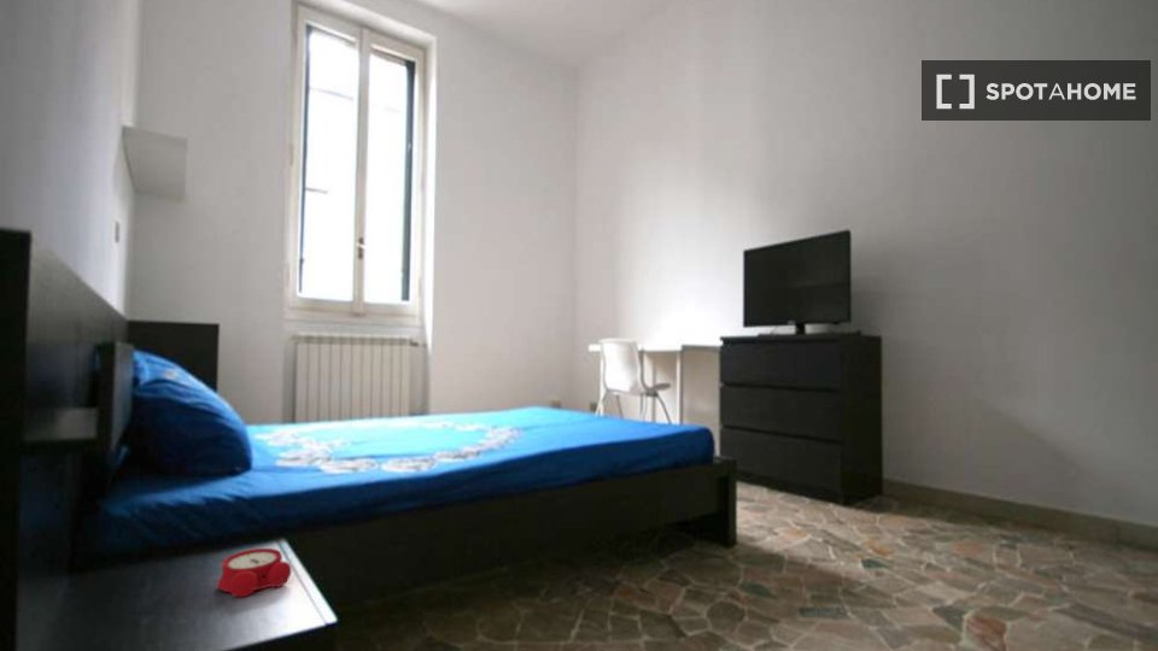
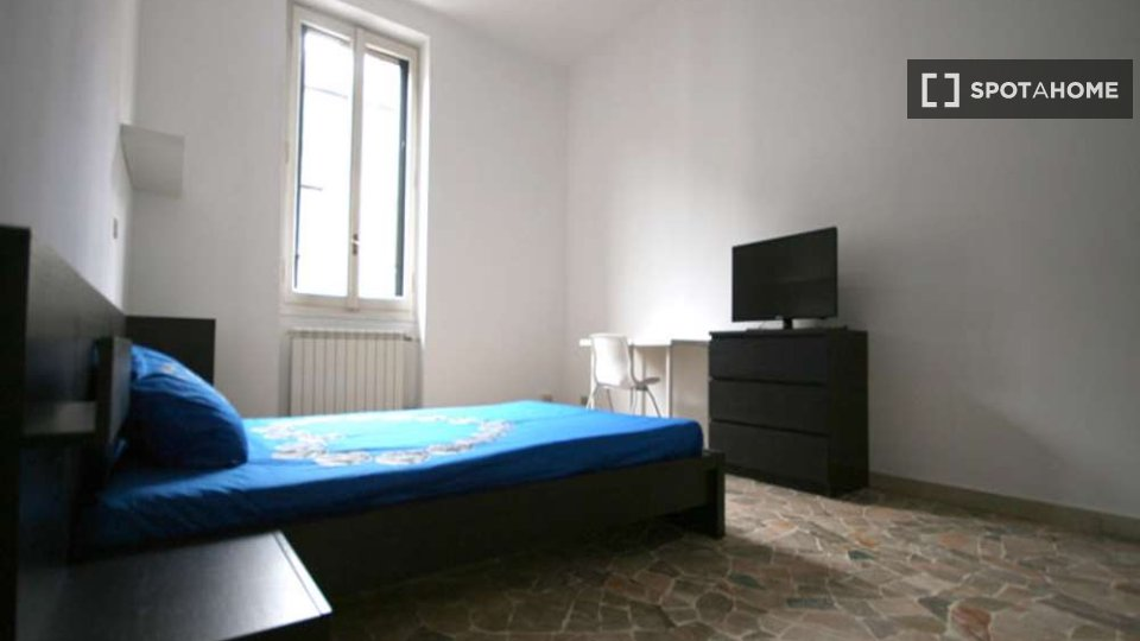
- alarm clock (255, 571)
